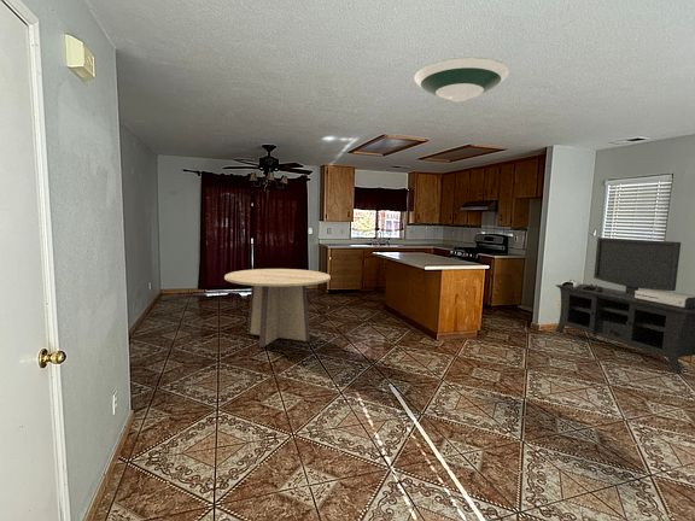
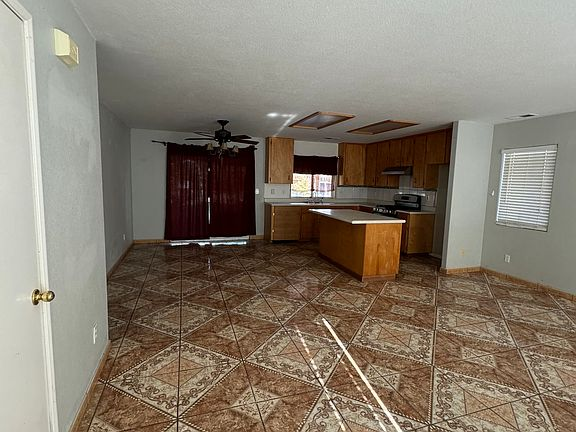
- dining table (278, 306)
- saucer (459, 87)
- media console (626, 294)
